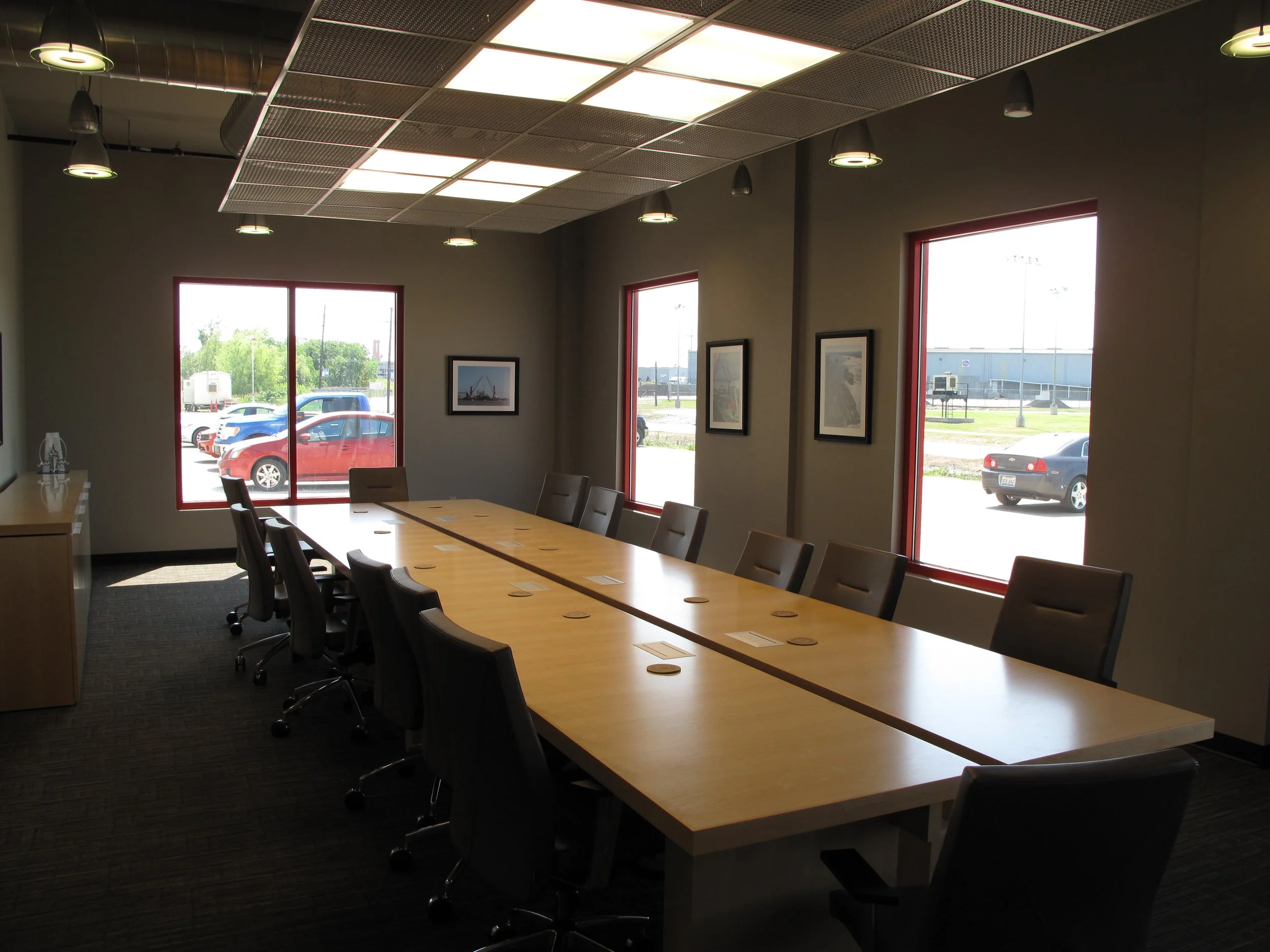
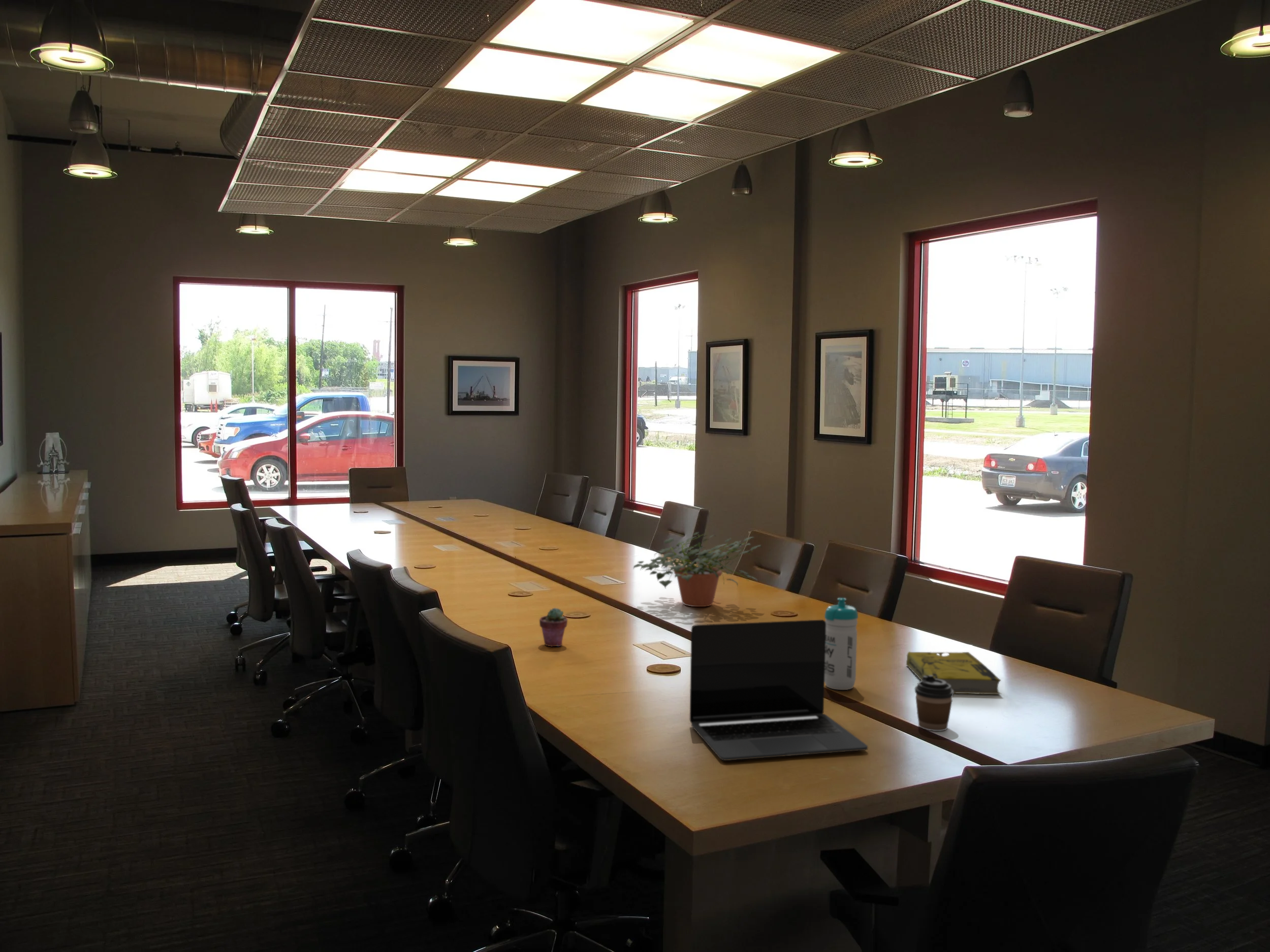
+ potted succulent (553, 626)
+ potted plant (696, 572)
+ laptop (777, 686)
+ water bottle (840, 642)
+ coffee cup (933, 702)
+ book (951, 671)
